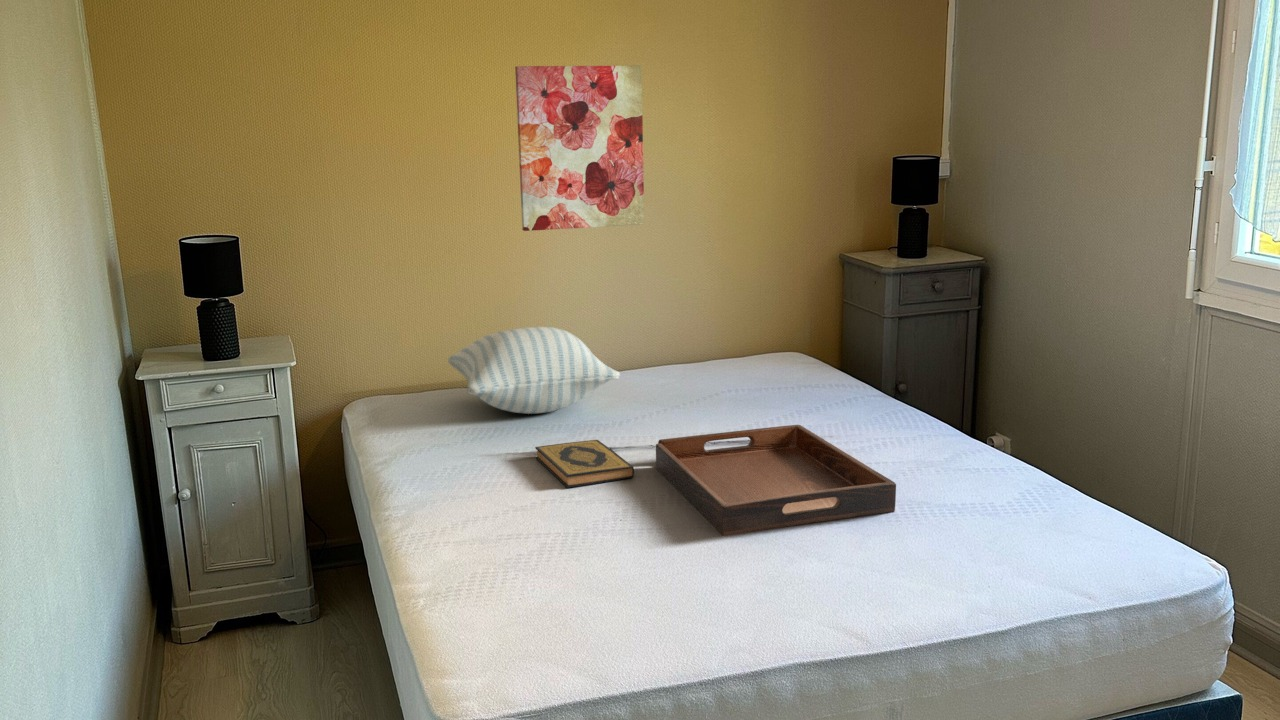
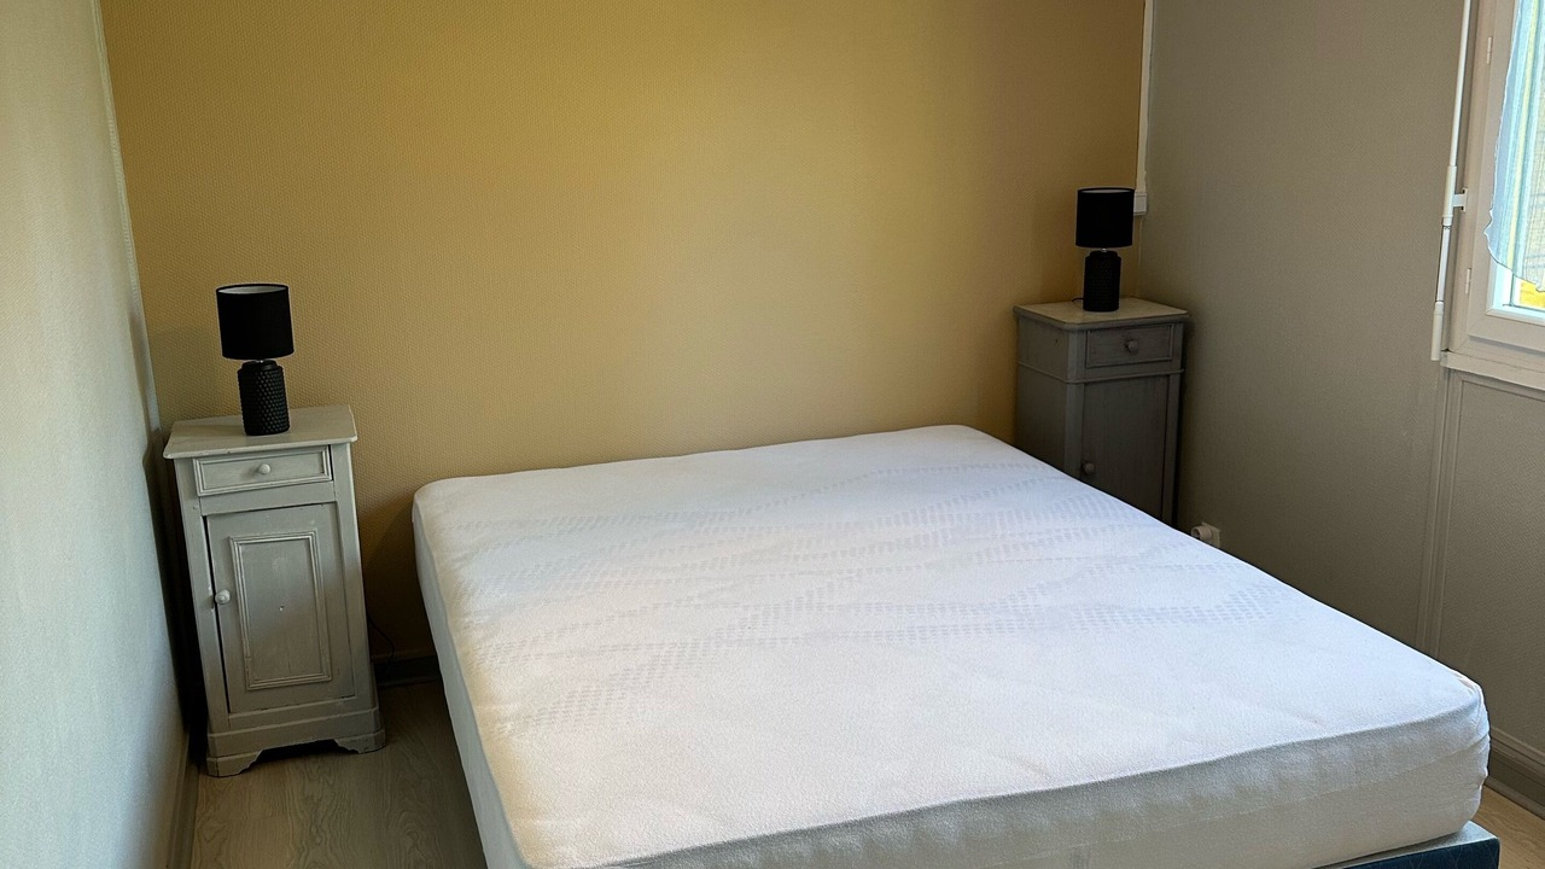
- pillow (529, 367)
- hardback book (583, 461)
- wall art (581, 148)
- serving tray (765, 473)
